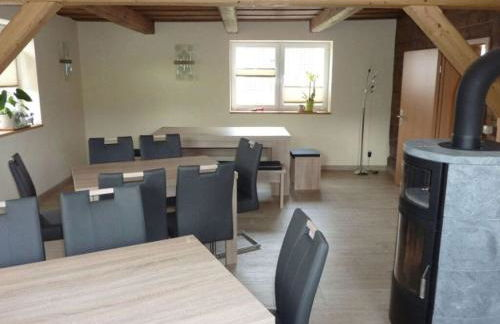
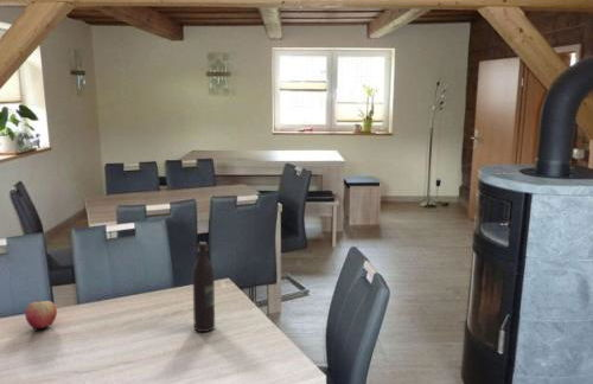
+ apple (40, 313)
+ wine bottle (203, 286)
